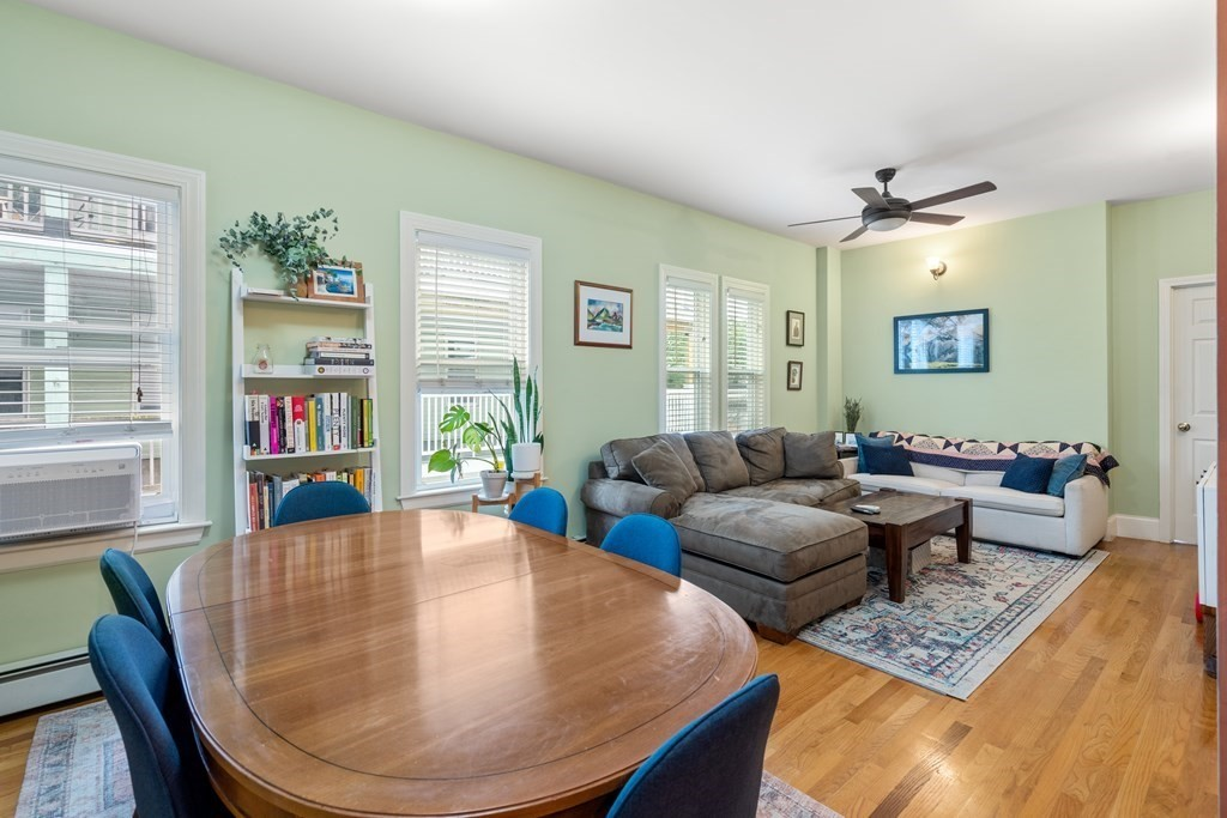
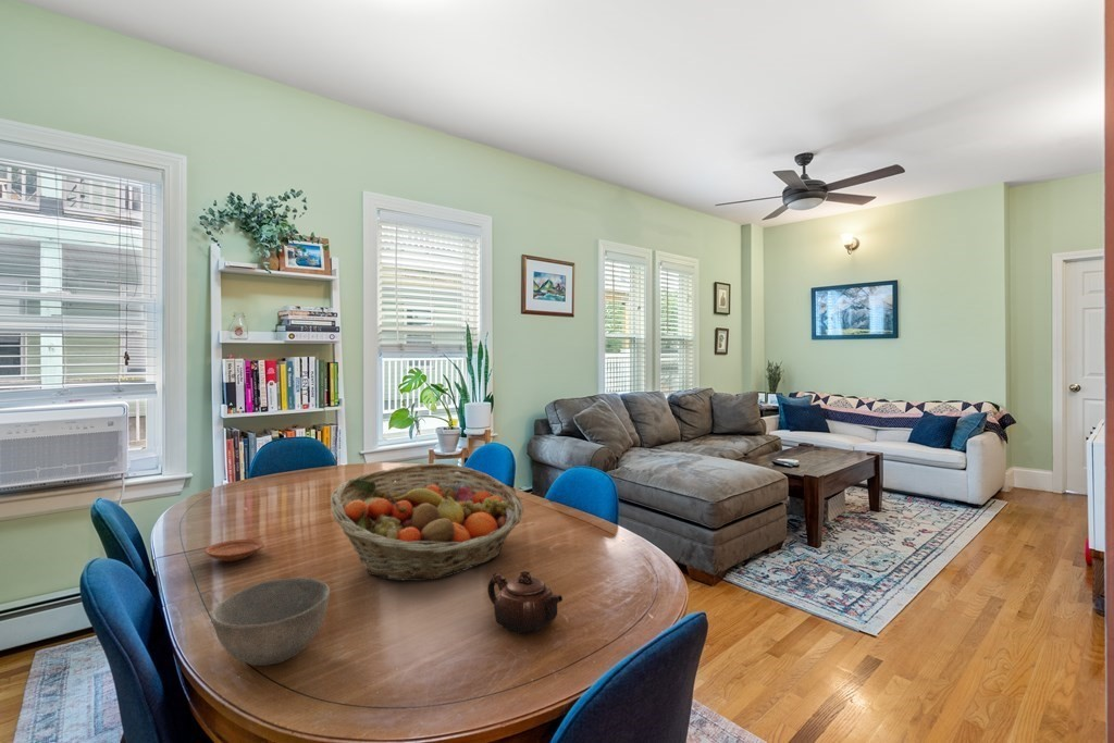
+ teapot (523, 595)
+ bowl (273, 626)
+ fruit basket (432, 515)
+ plate (235, 550)
